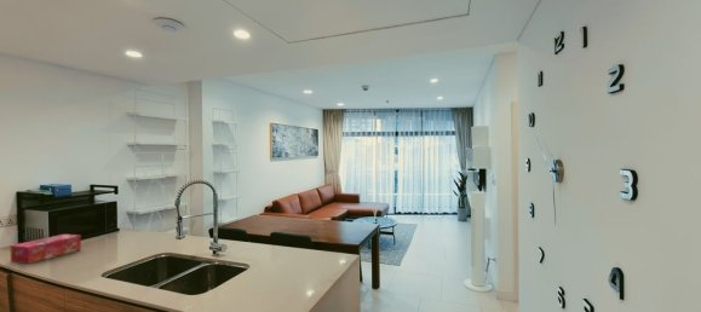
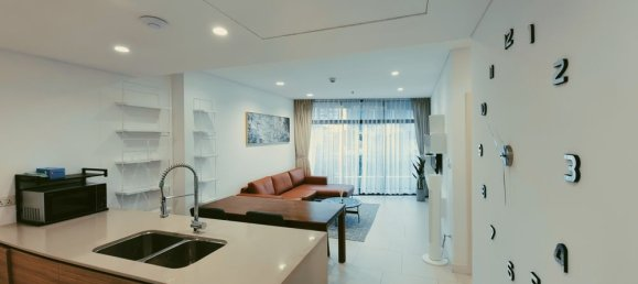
- tissue box (47, 247)
